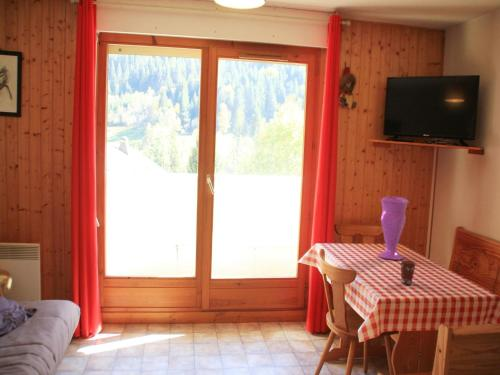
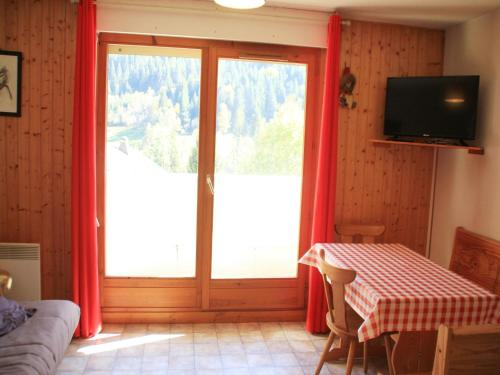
- vase (392, 227)
- coffee cup (407, 272)
